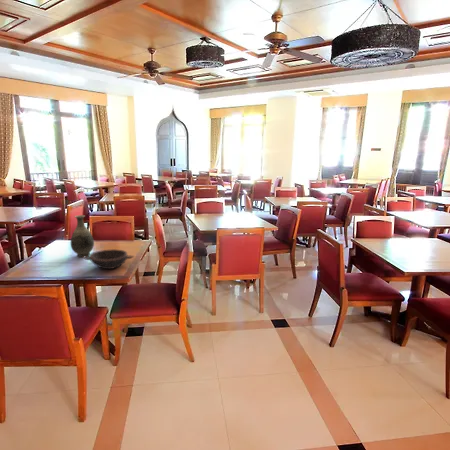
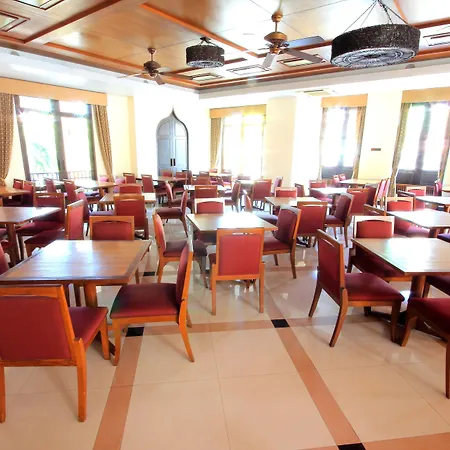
- bowl (109, 260)
- vase (81, 235)
